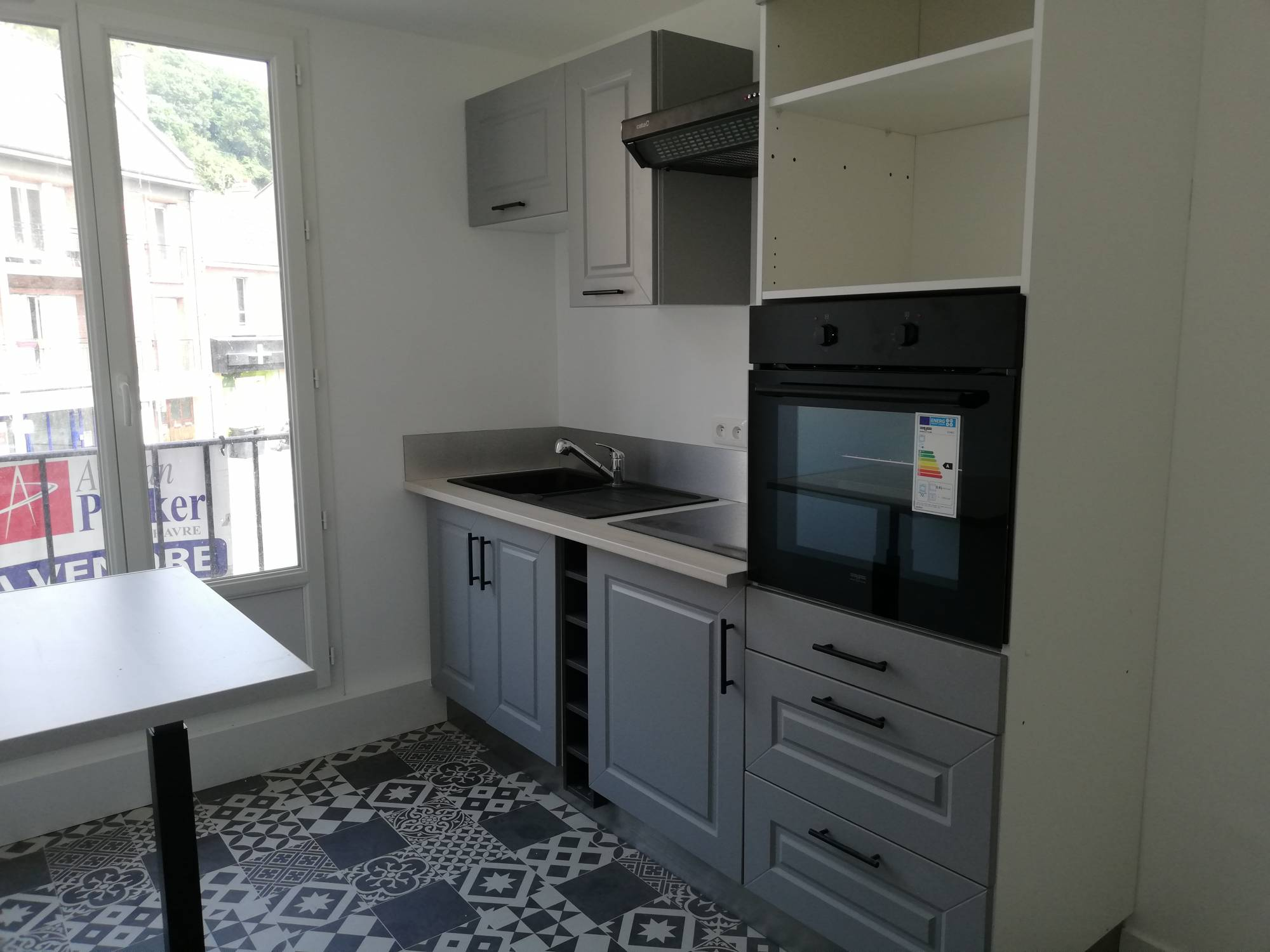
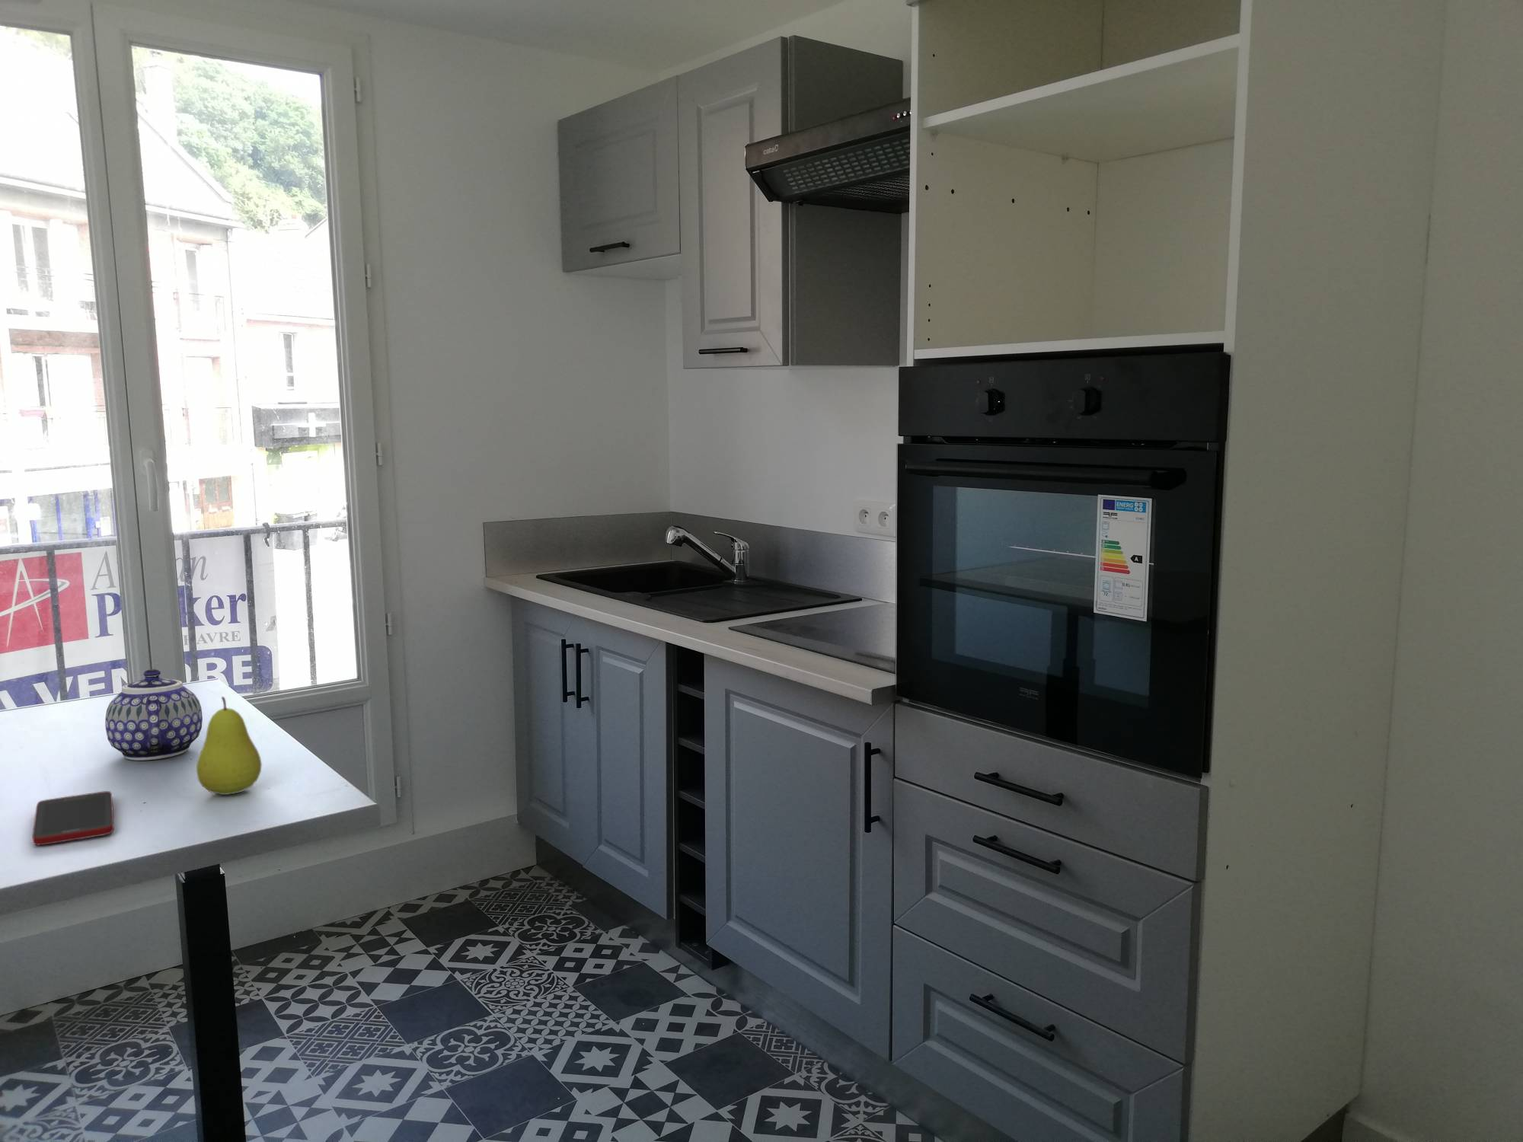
+ fruit (227, 743)
+ teapot (153, 710)
+ cell phone (74, 817)
